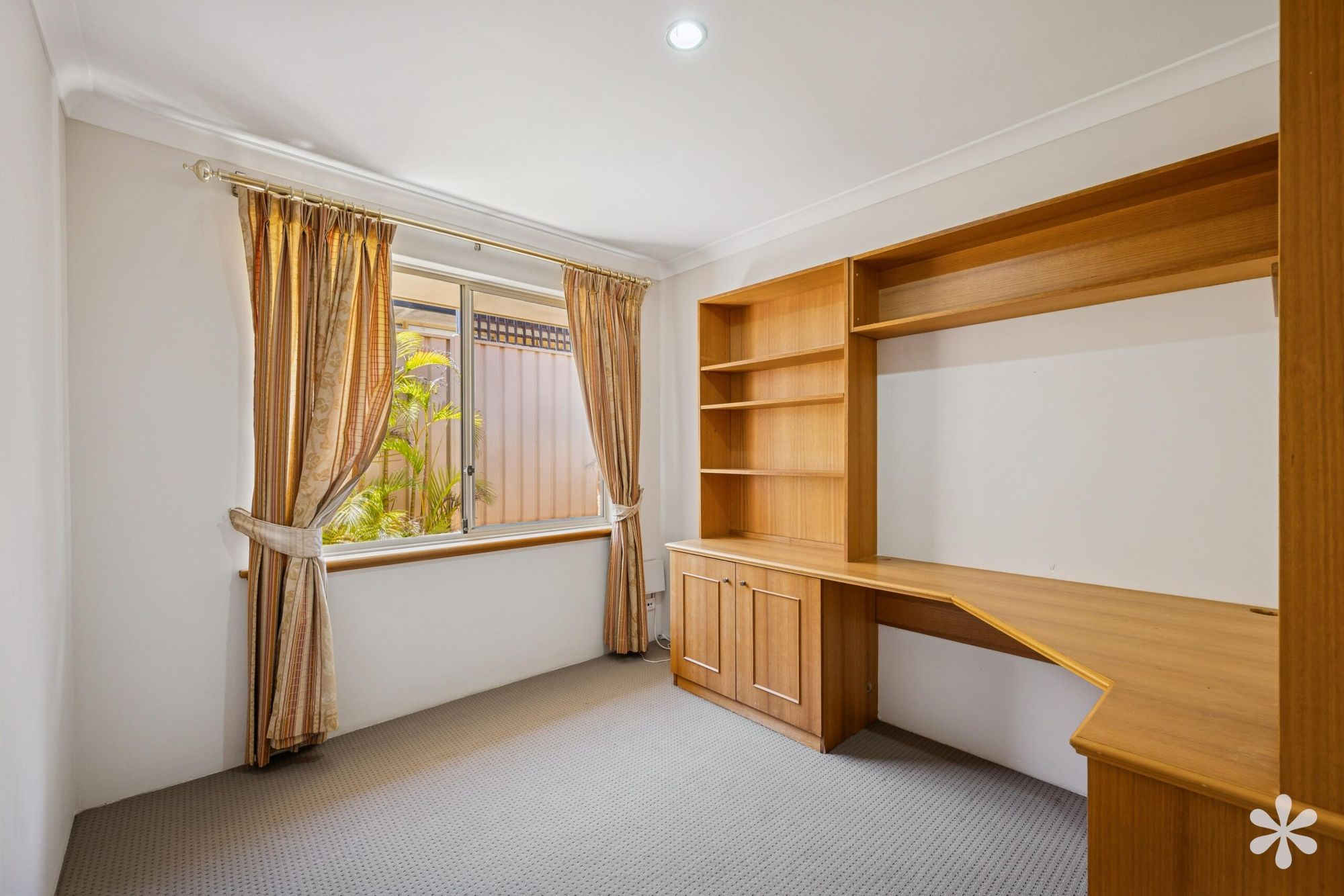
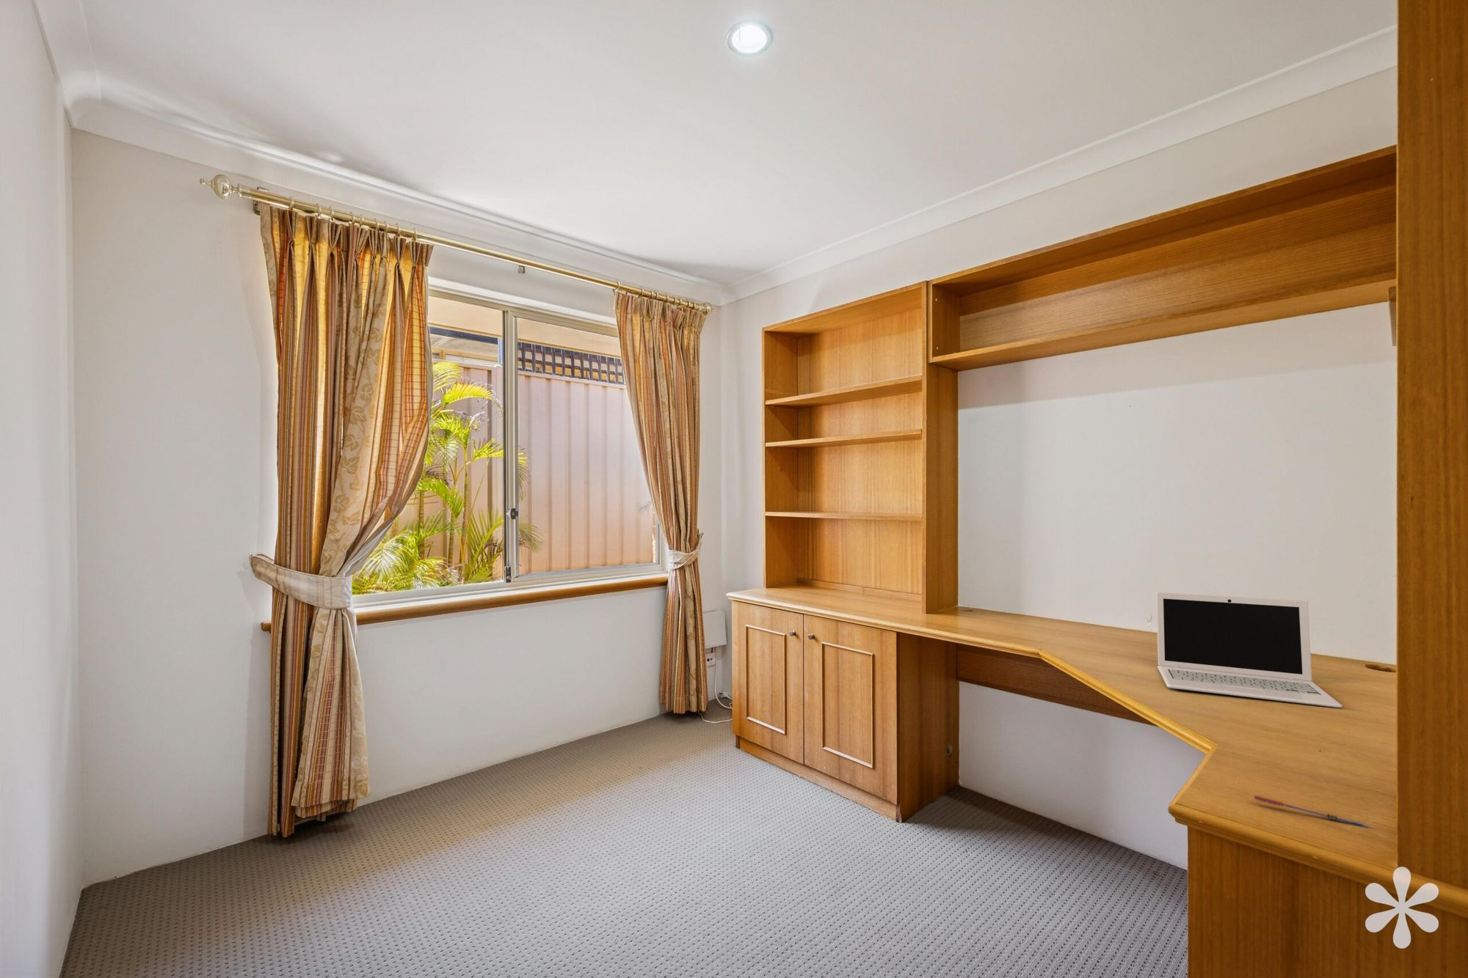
+ laptop (1239, 644)
+ pen (1310, 811)
